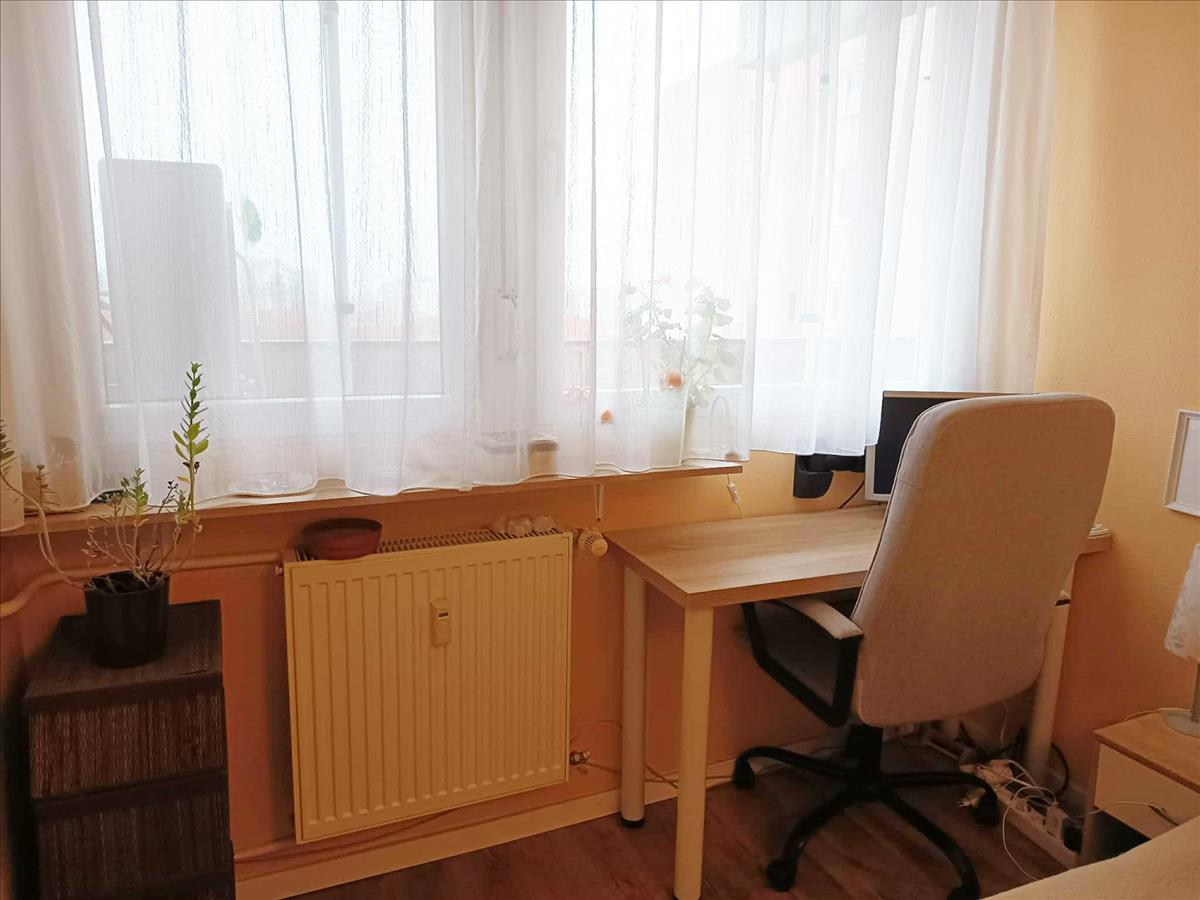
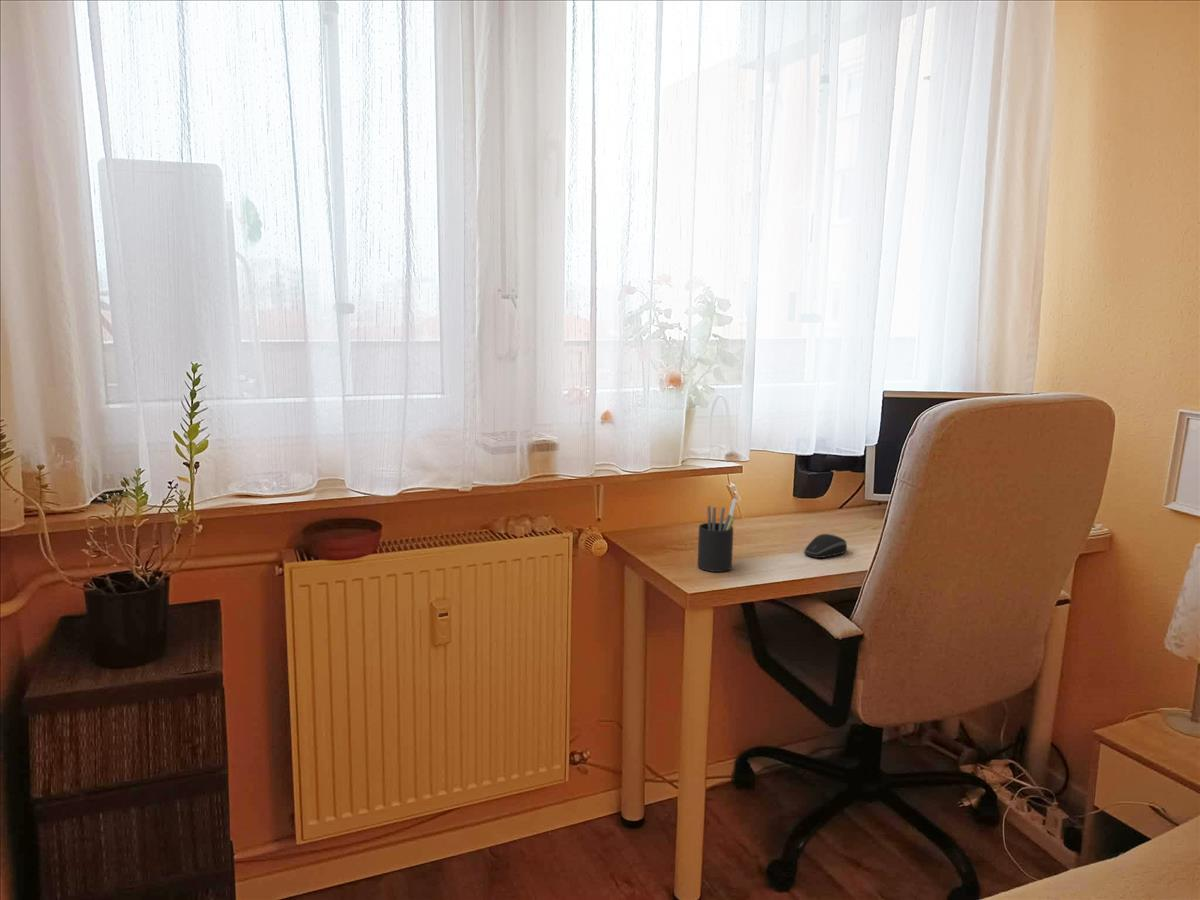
+ computer mouse (826, 544)
+ pen holder (717, 533)
